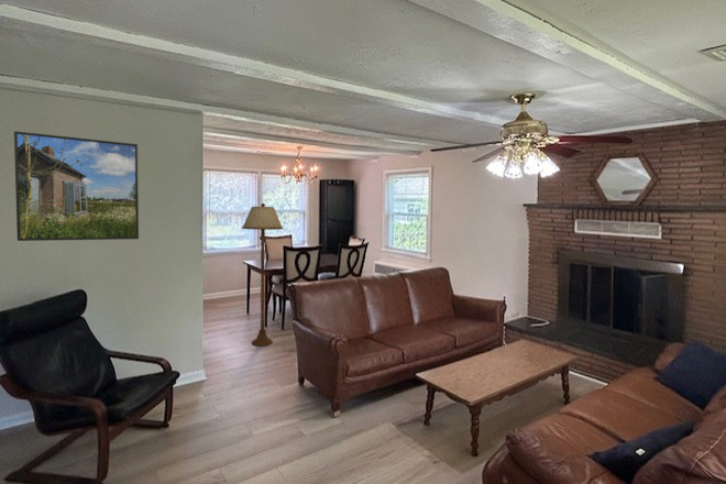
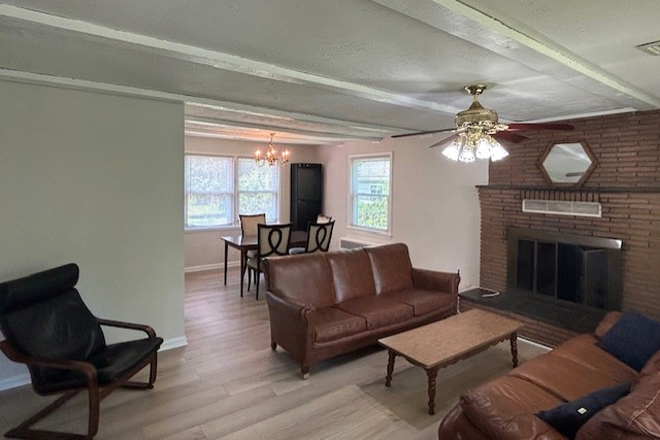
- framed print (80, 189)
- floor lamp (262, 273)
